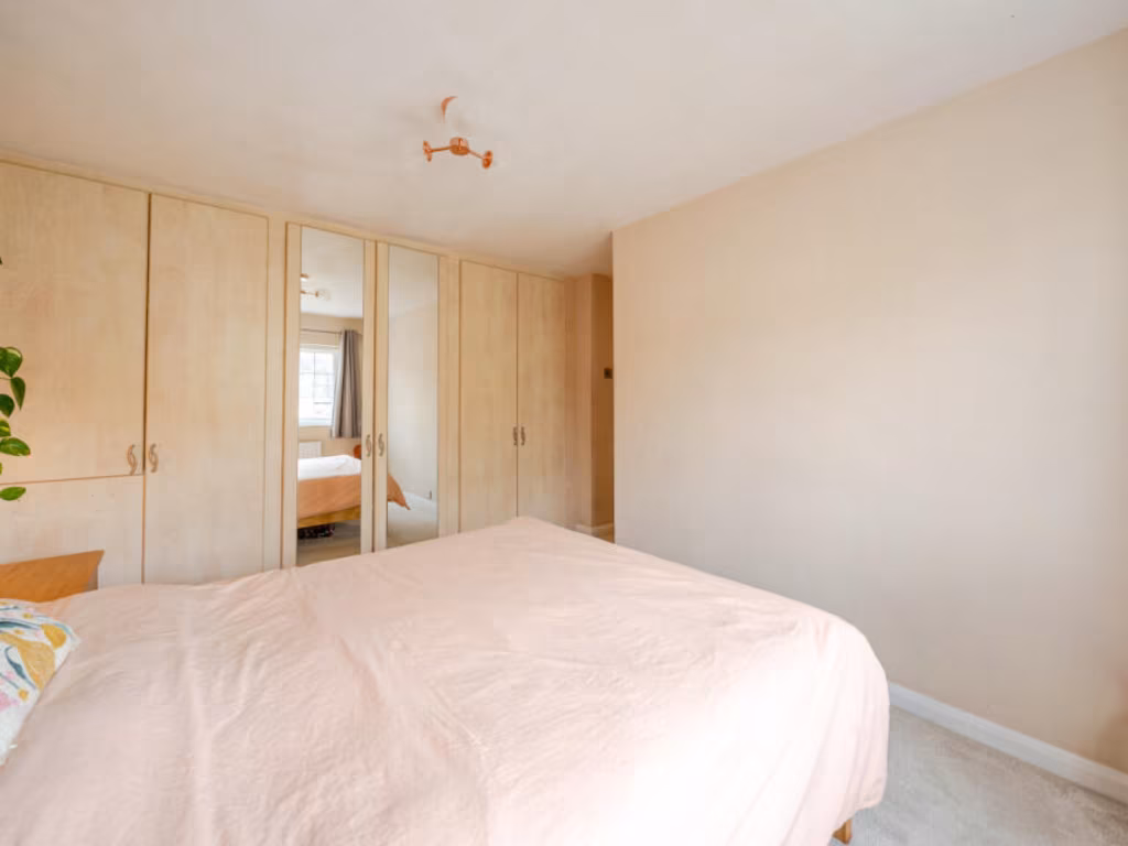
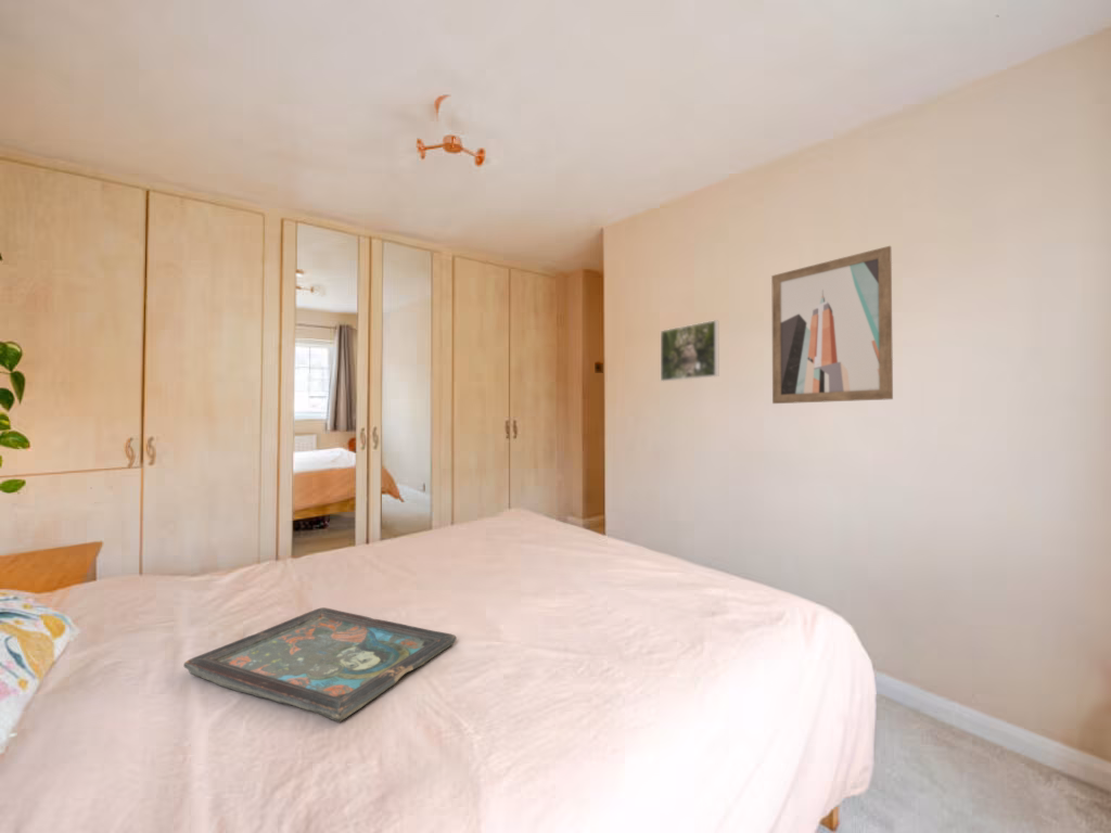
+ wall art (827, 331)
+ decorative tray (329, 652)
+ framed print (688, 351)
